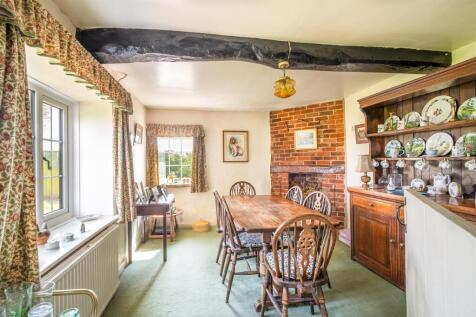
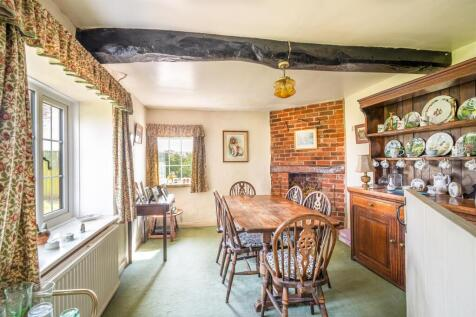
- basket (201, 220)
